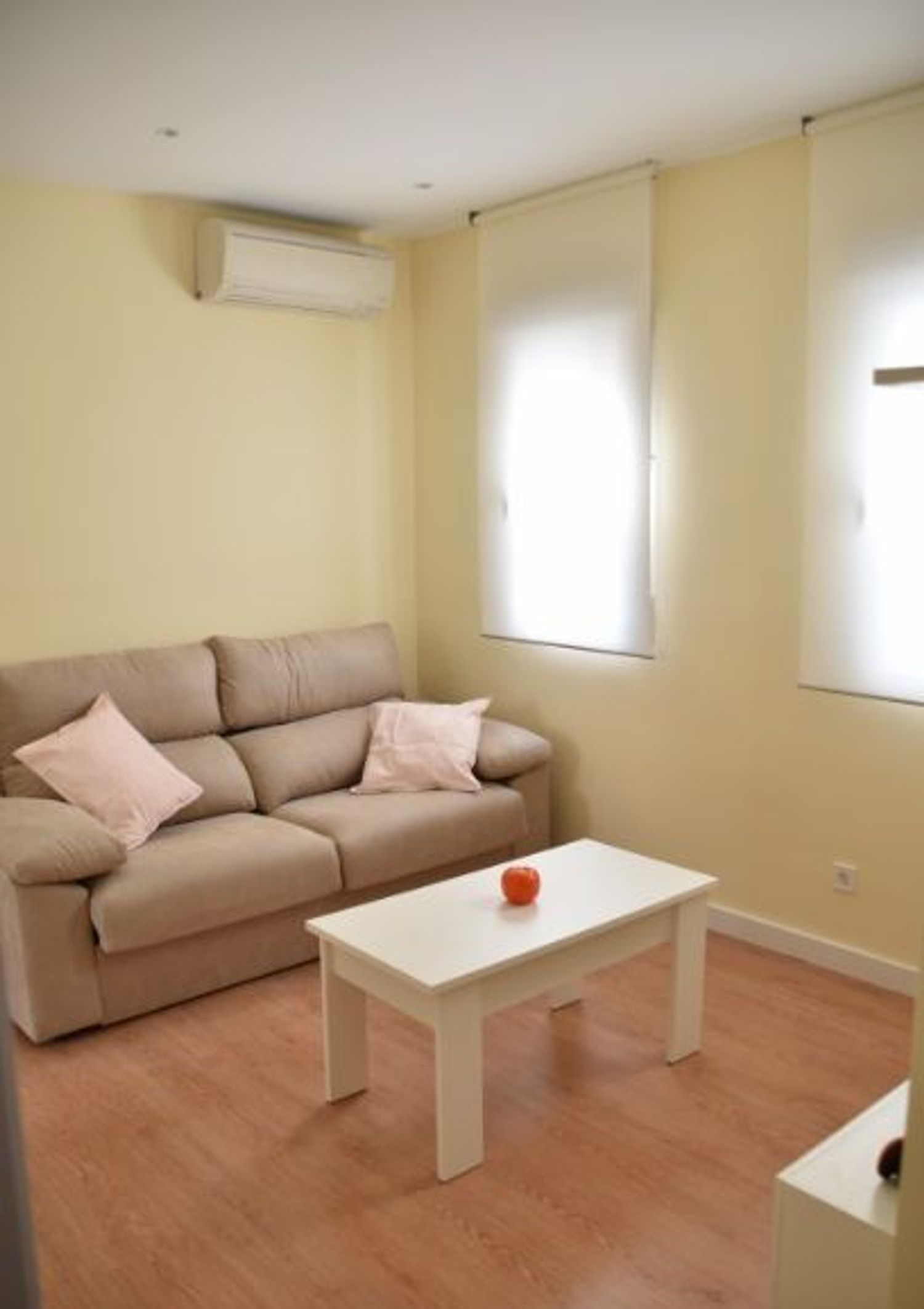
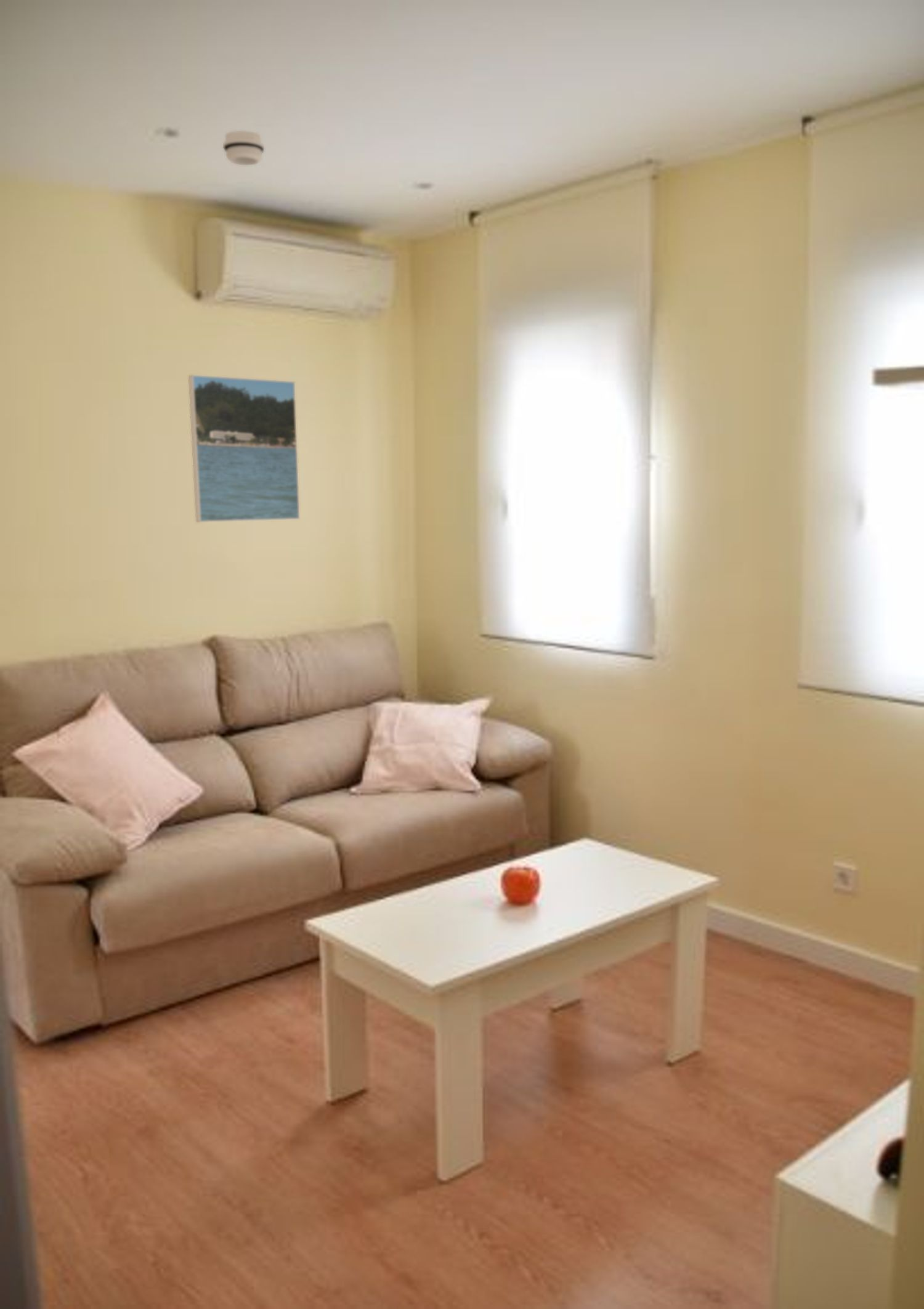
+ smoke detector (243, 148)
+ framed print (246, 450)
